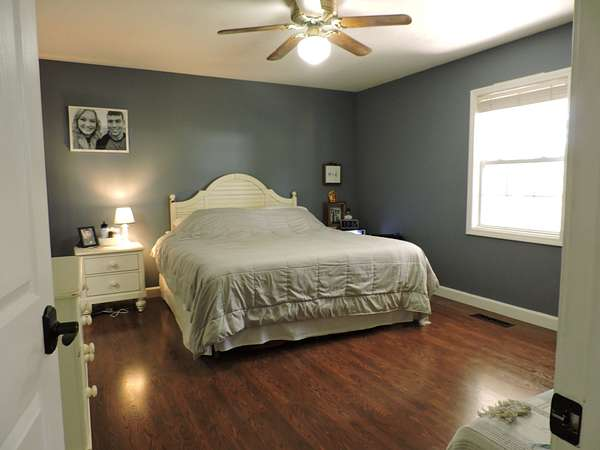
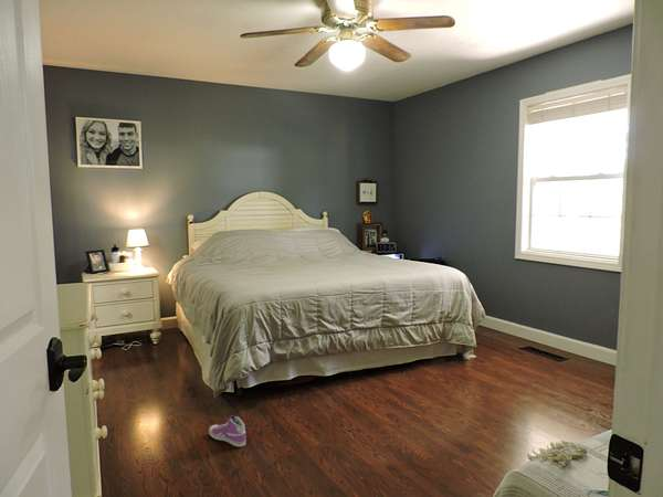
+ sneaker (228, 425)
